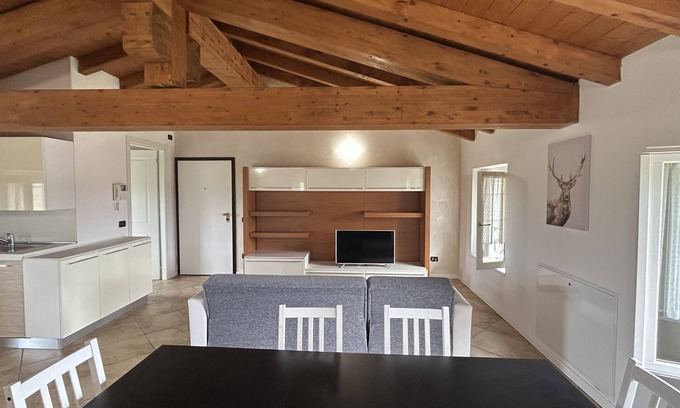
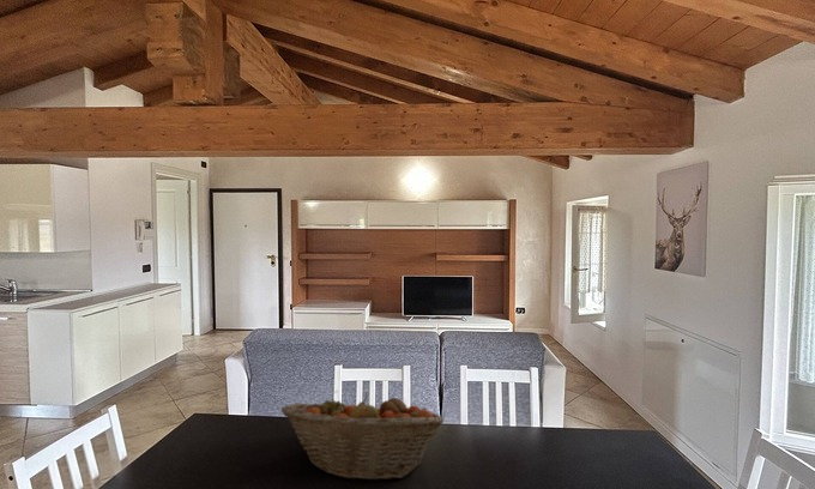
+ fruit basket (362, 425)
